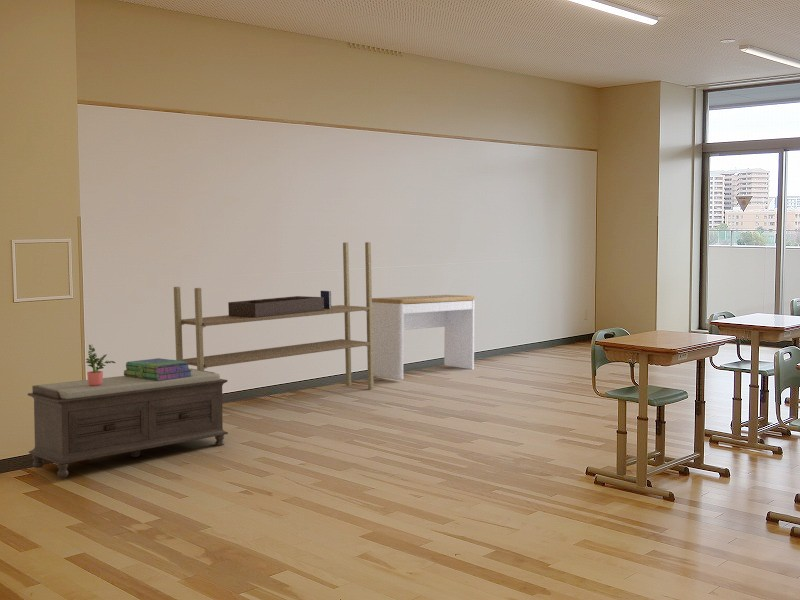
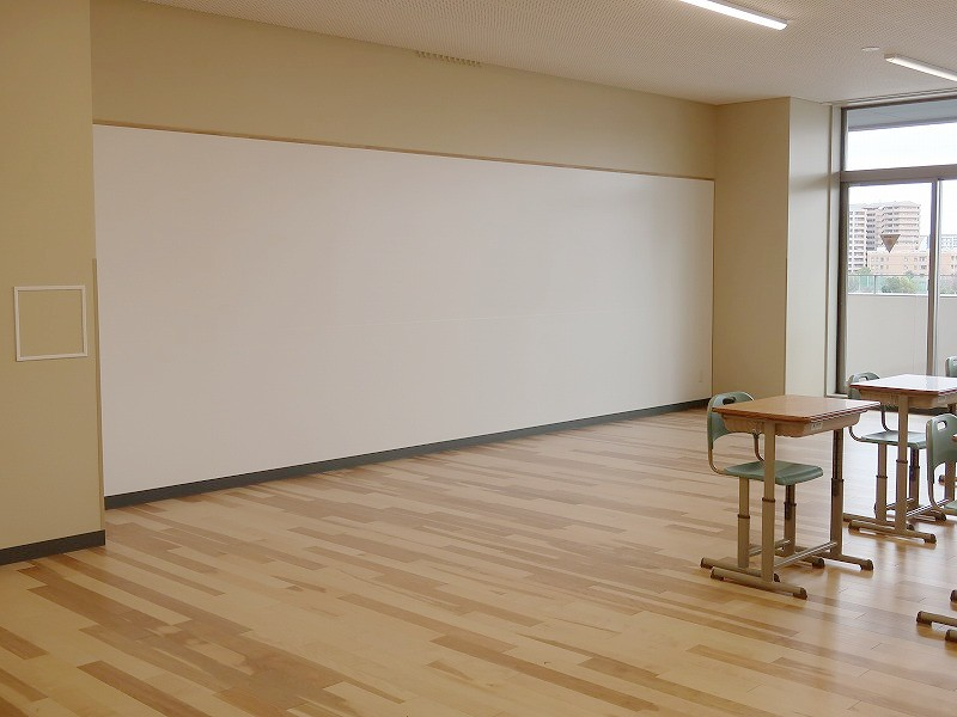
- potted plant (101, 364)
- desk (421, 328)
- bench (133, 417)
- shelving unit (278, 318)
- stack of books (157, 368)
